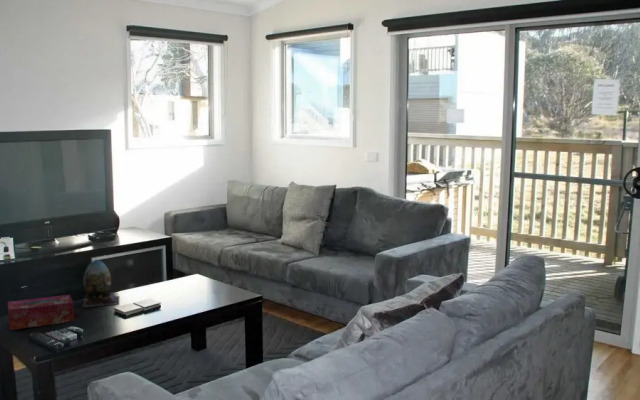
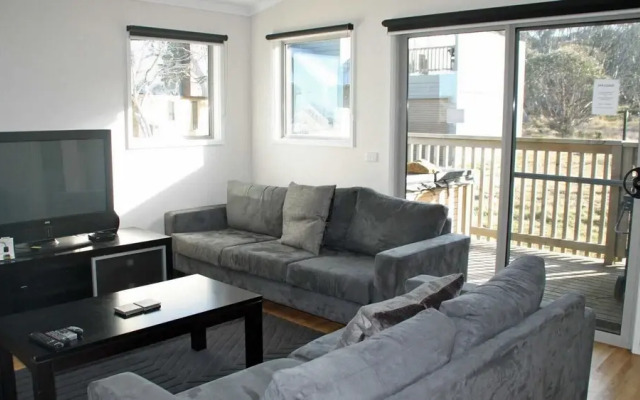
- tissue box (40, 311)
- decorative egg (100, 280)
